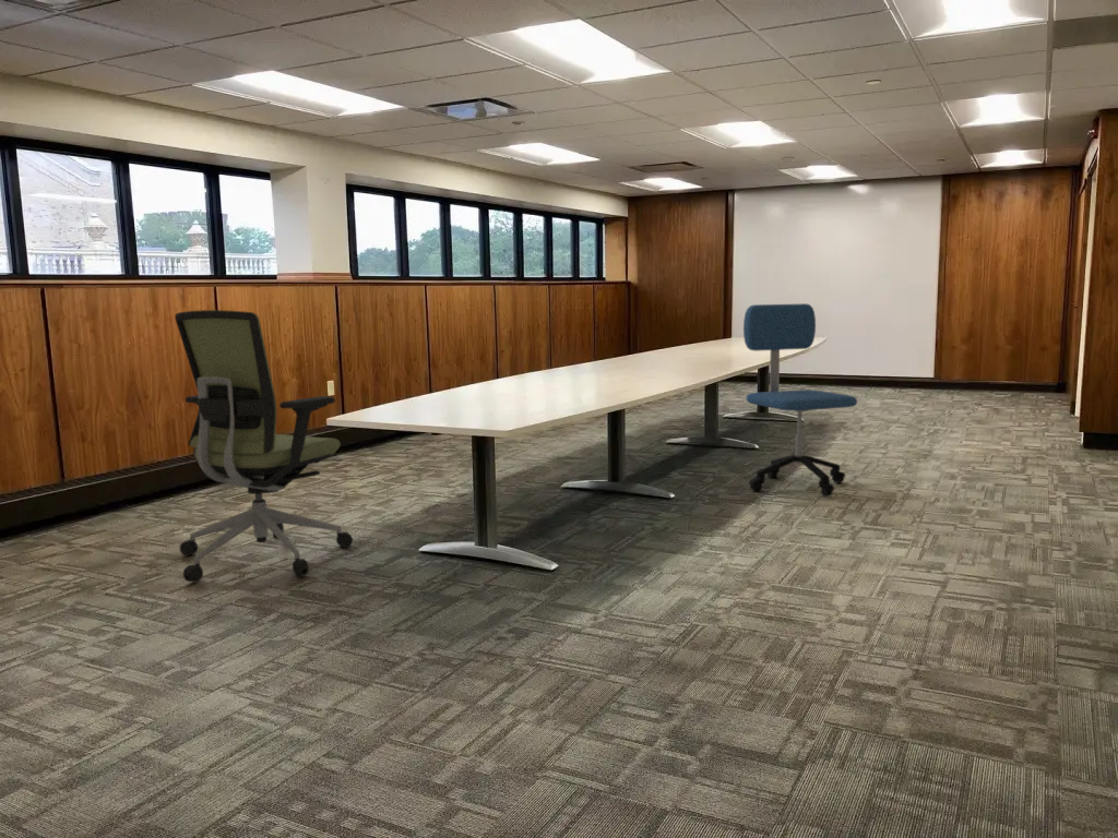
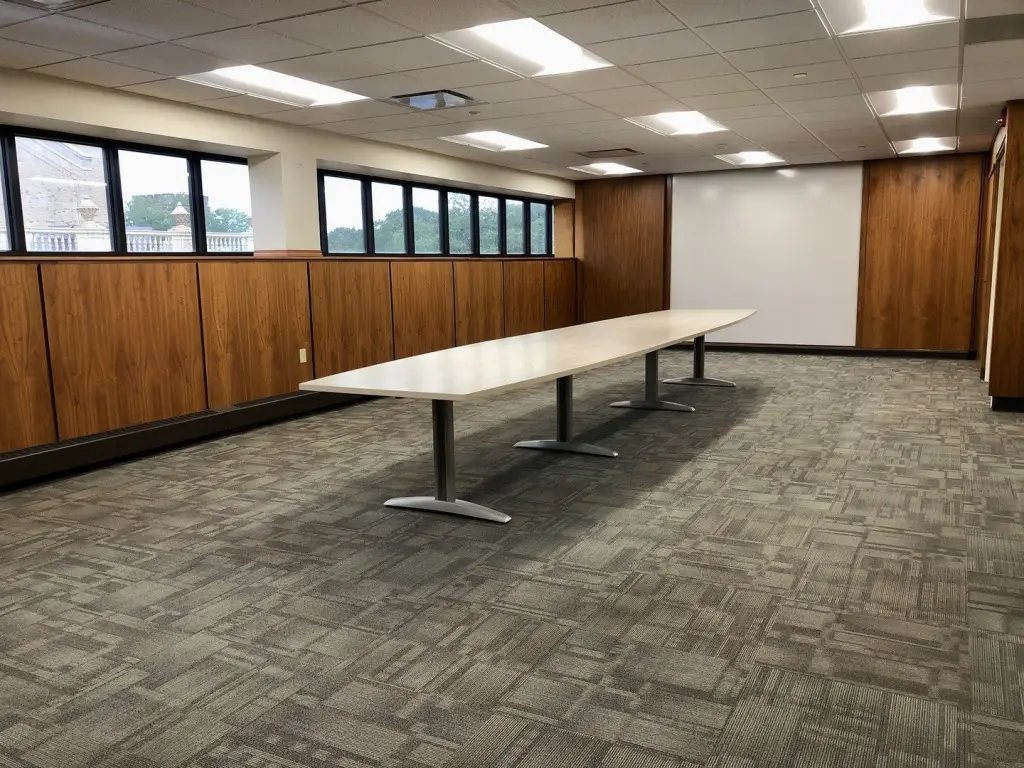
- office chair (248, 436)
- office chair (798, 396)
